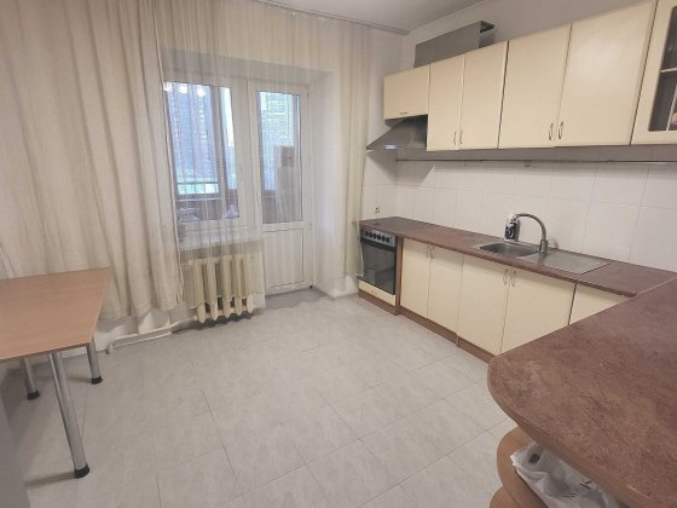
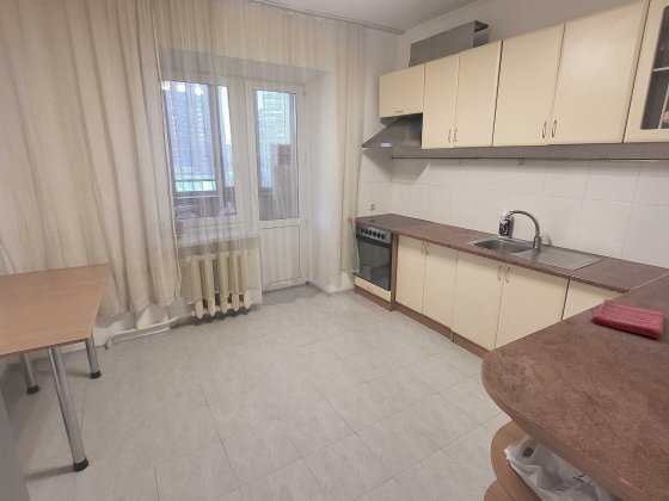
+ dish towel (628, 316)
